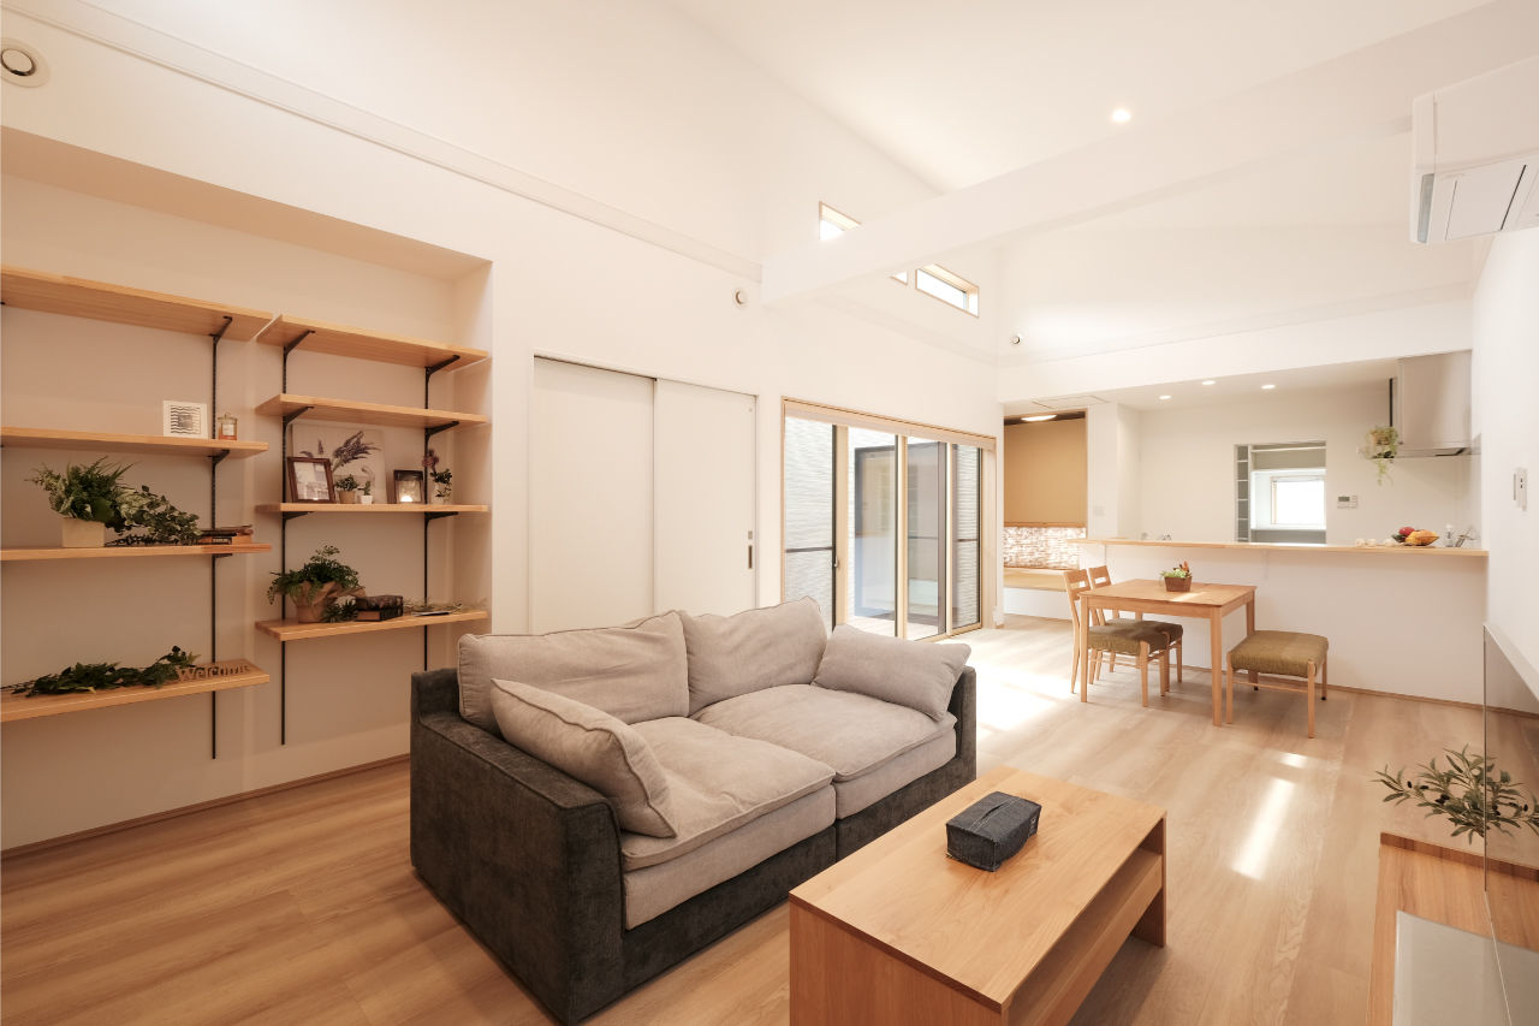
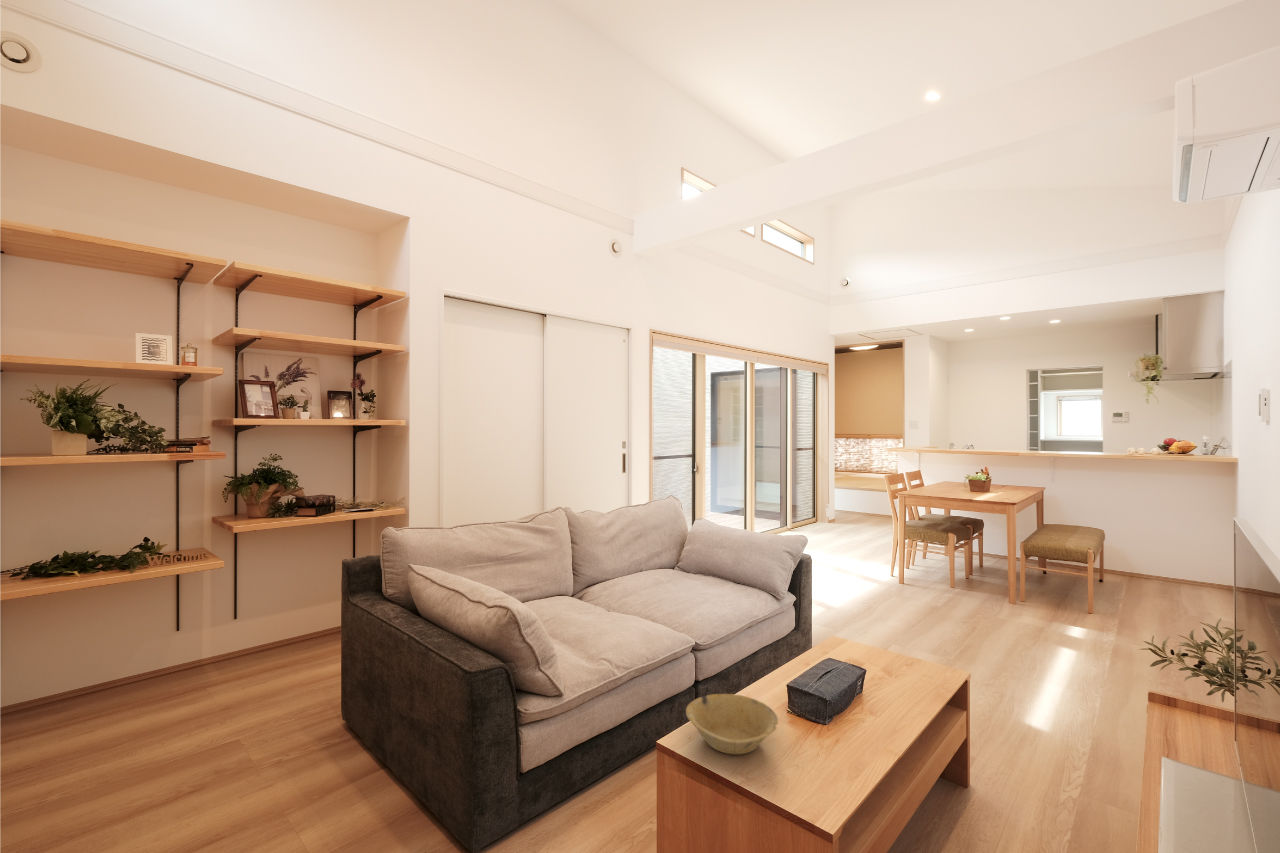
+ bowl (731, 726)
